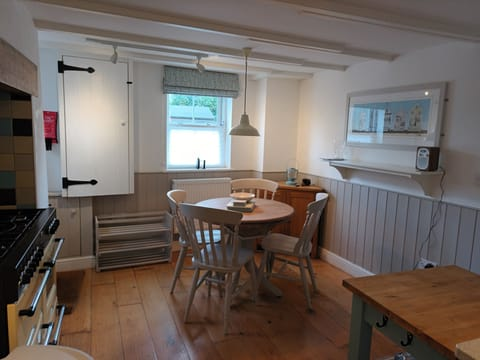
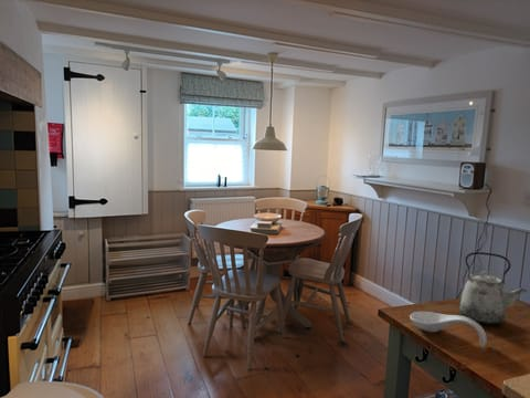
+ kettle (492, 287)
+ spoon rest (446, 323)
